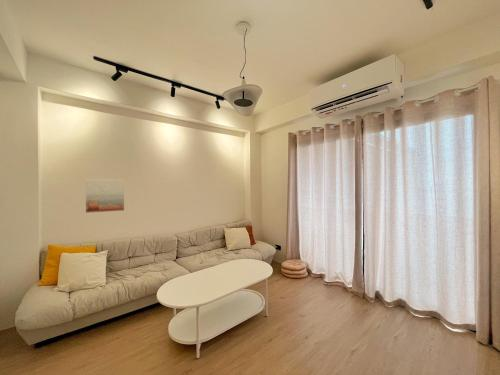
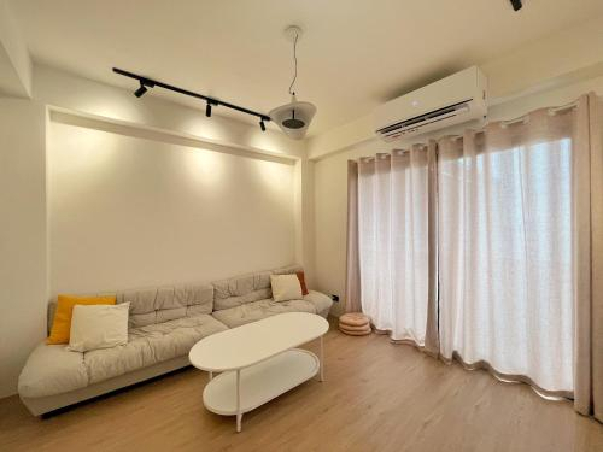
- wall art (105, 195)
